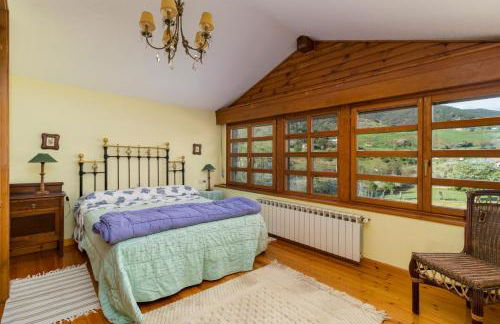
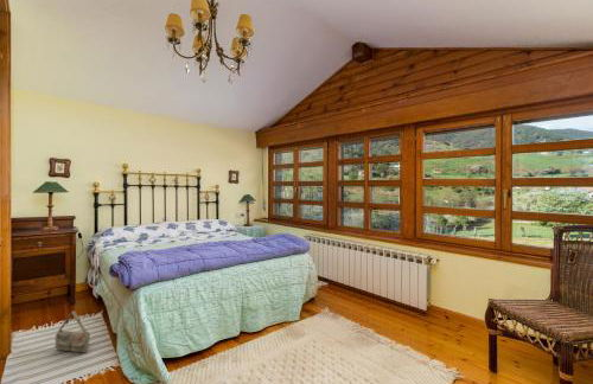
+ bag (71, 332)
